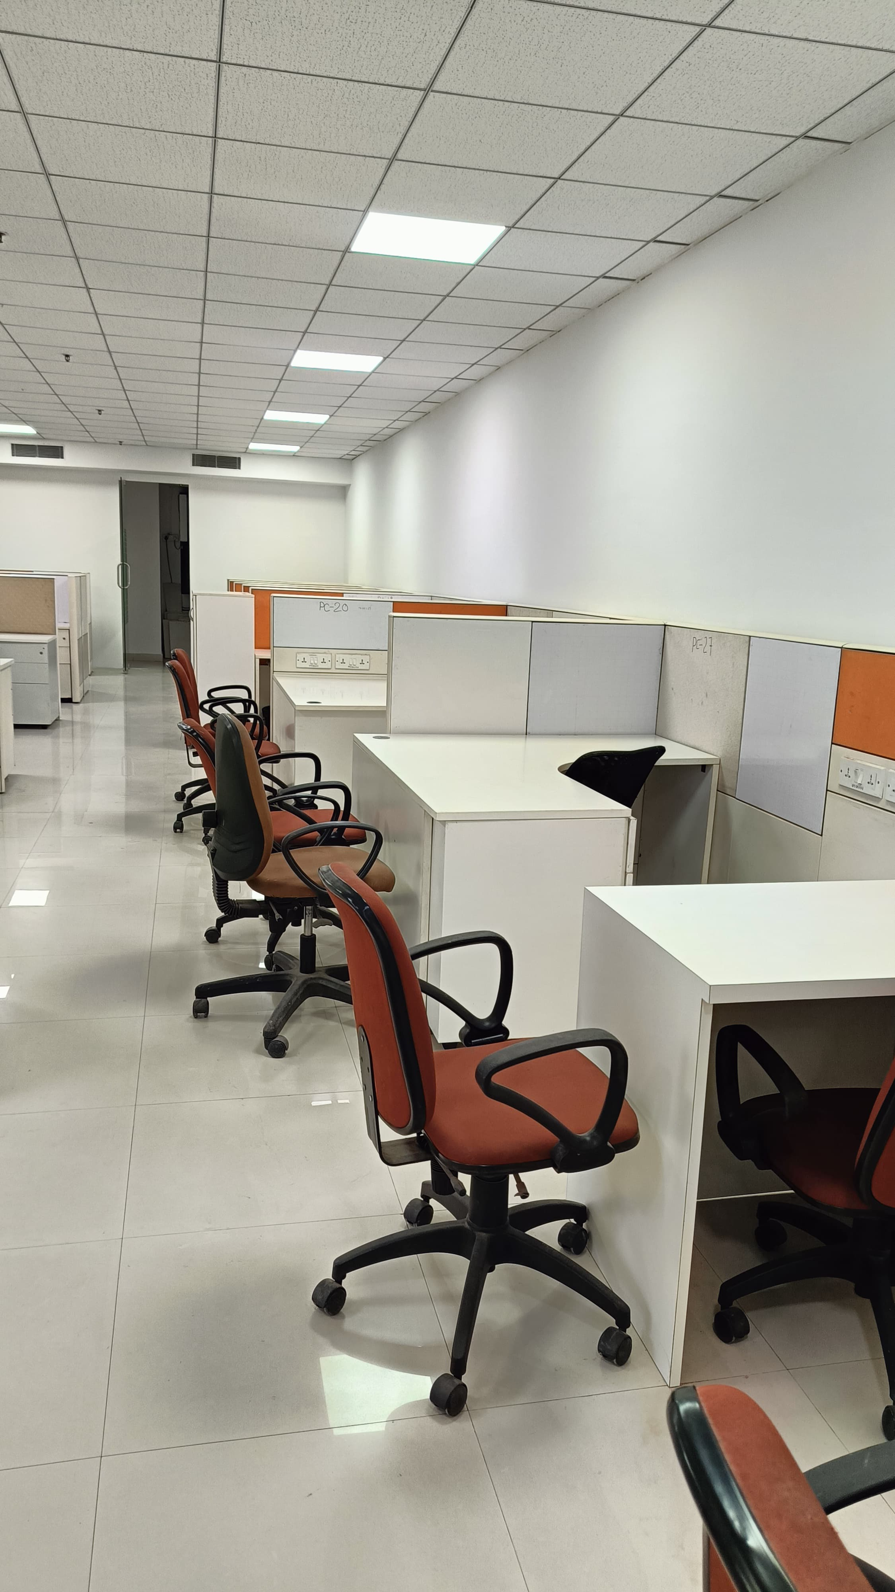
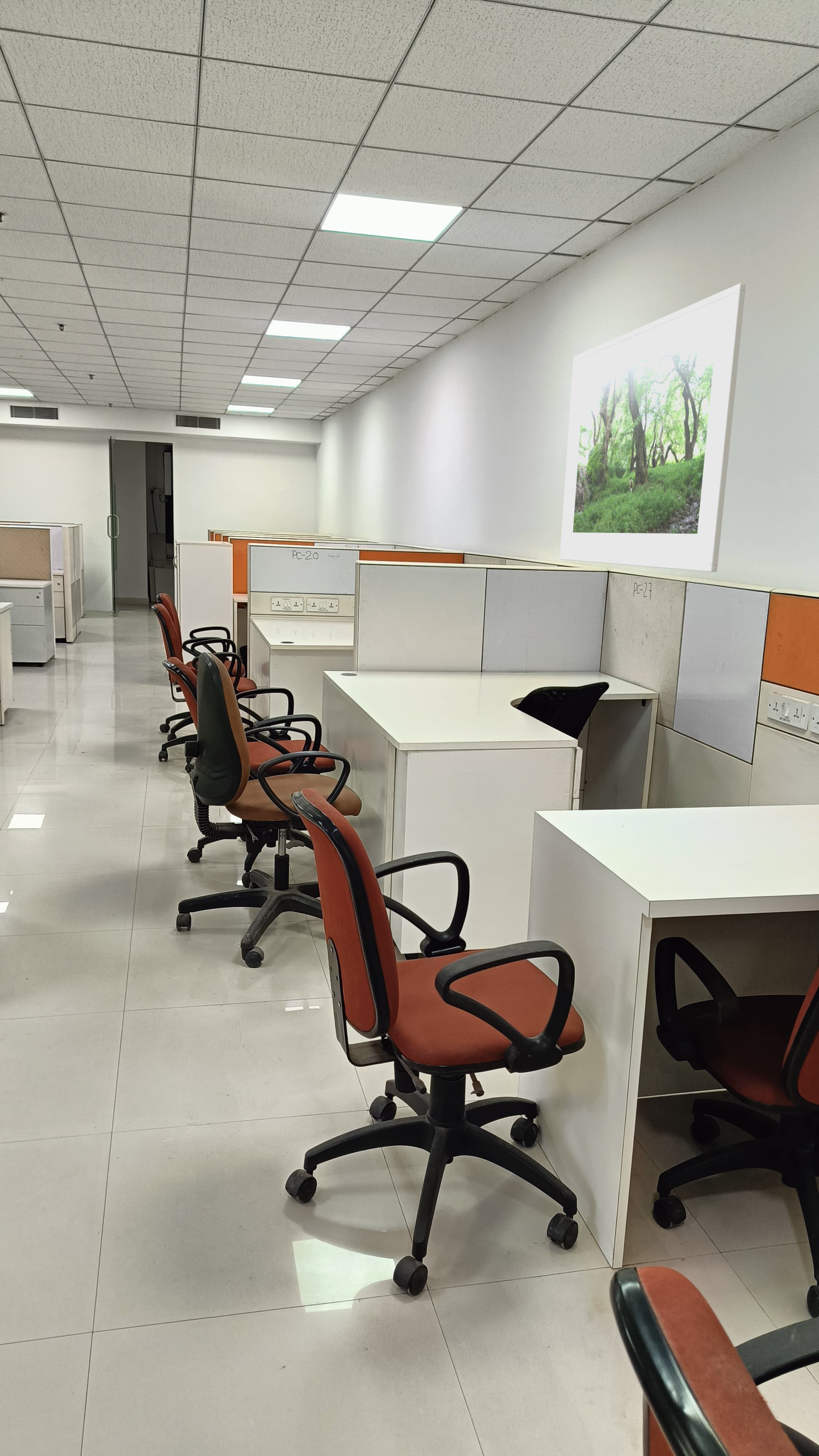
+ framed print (634, 448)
